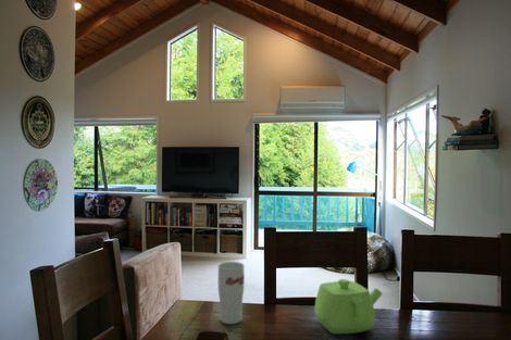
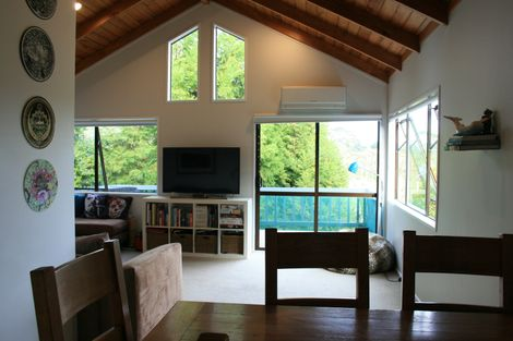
- cup (230, 292)
- teapot (354, 303)
